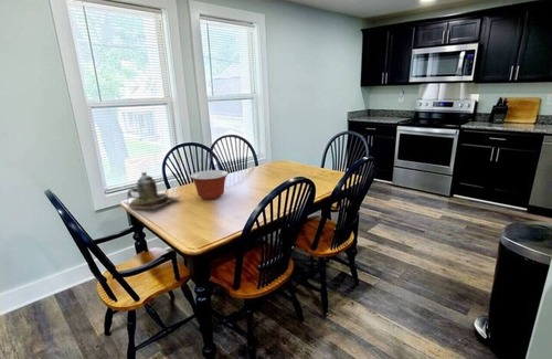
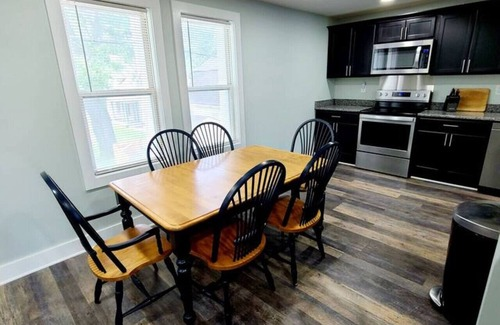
- mixing bowl (210, 186)
- teapot (151, 188)
